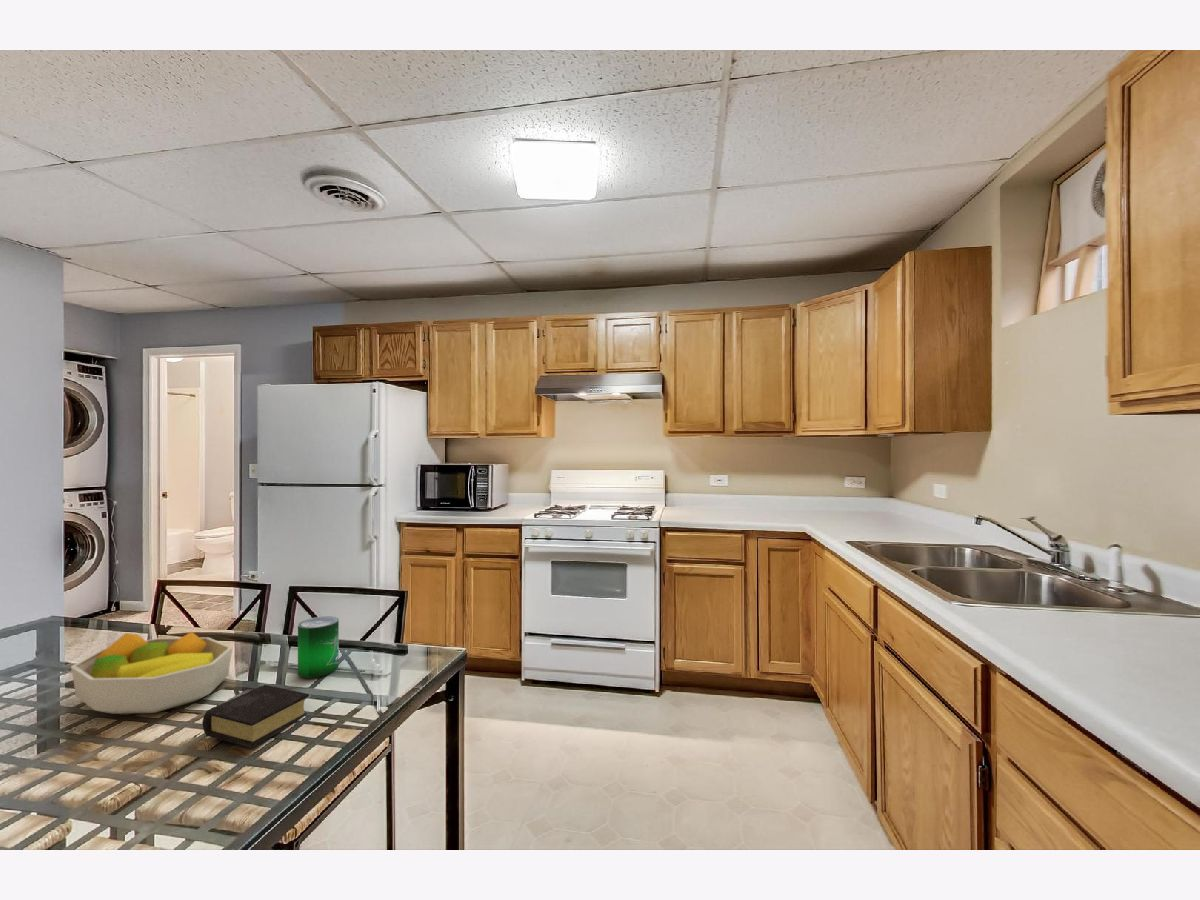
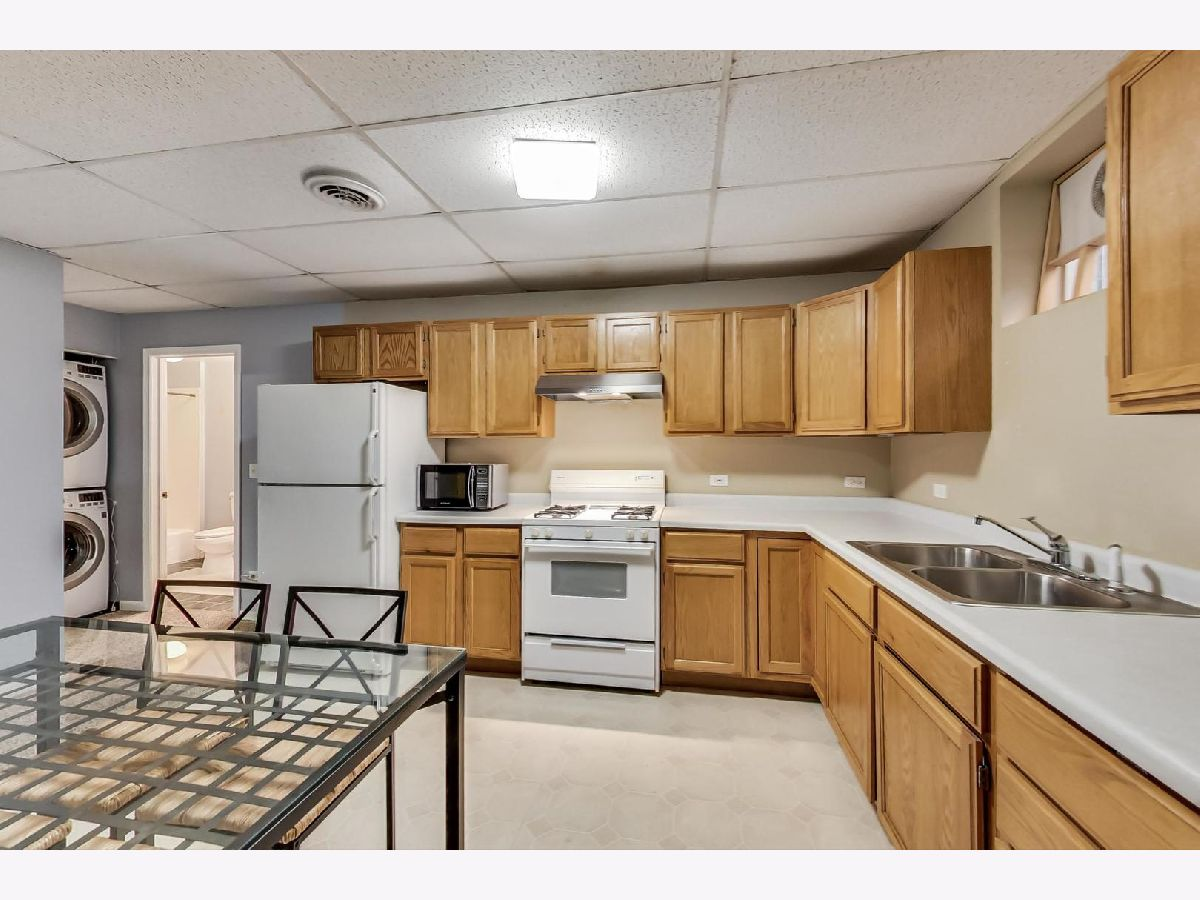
- book (256, 713)
- fruit bowl (155, 667)
- beverage can (318, 646)
